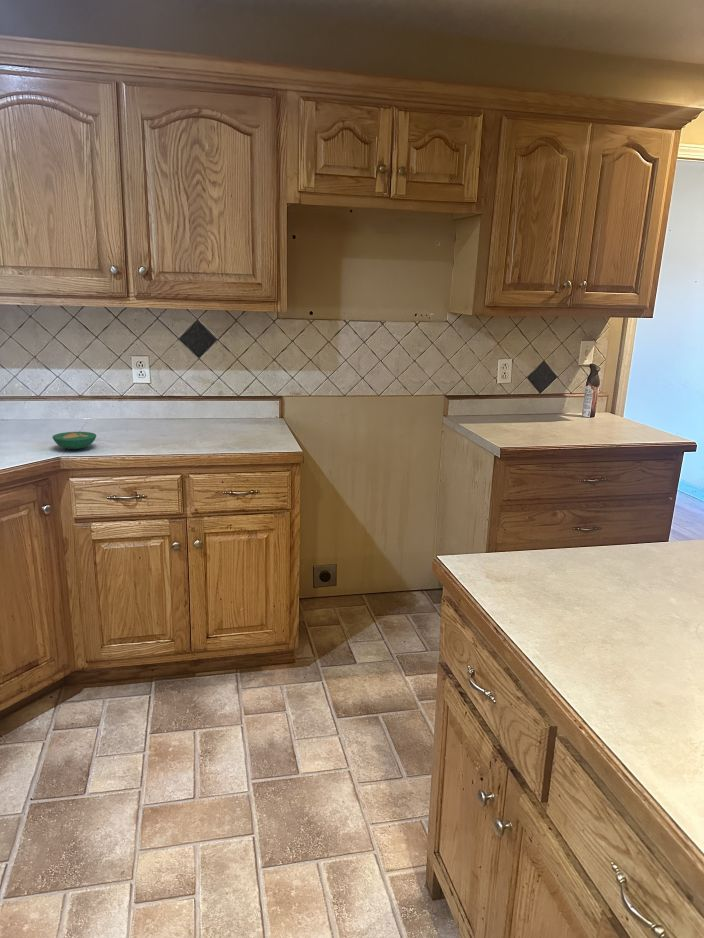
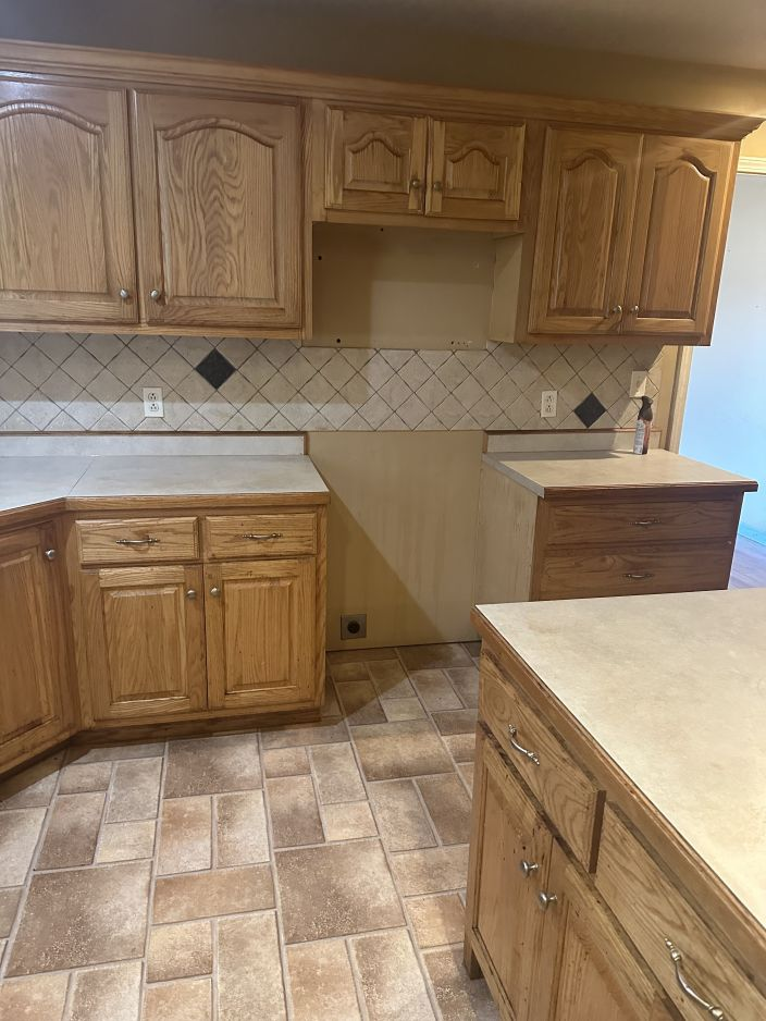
- bowl (75, 441)
